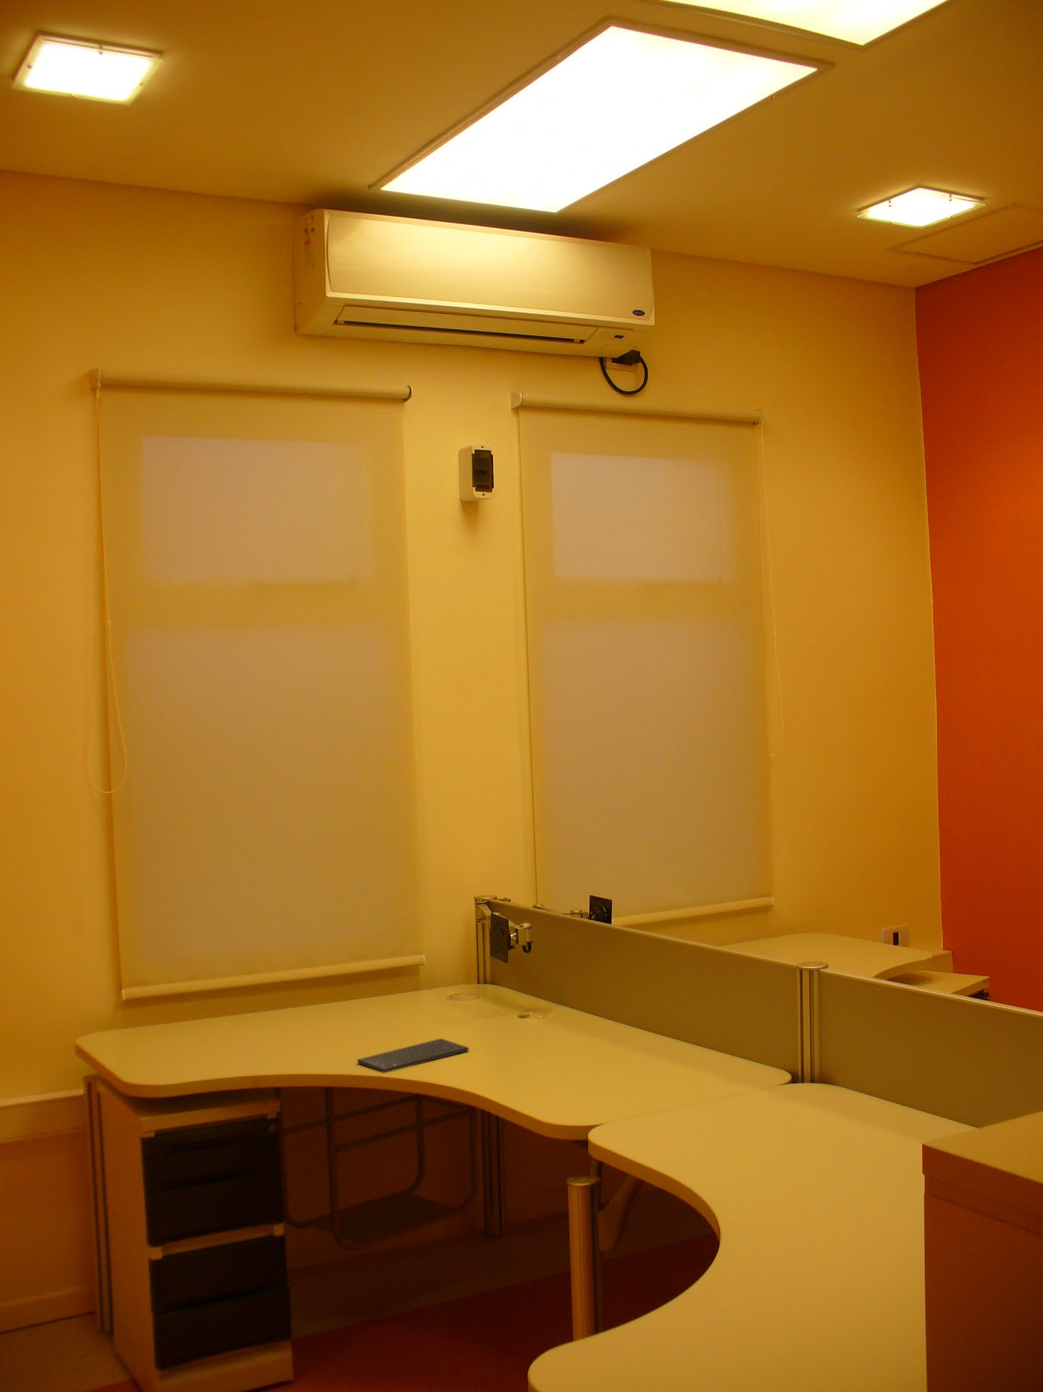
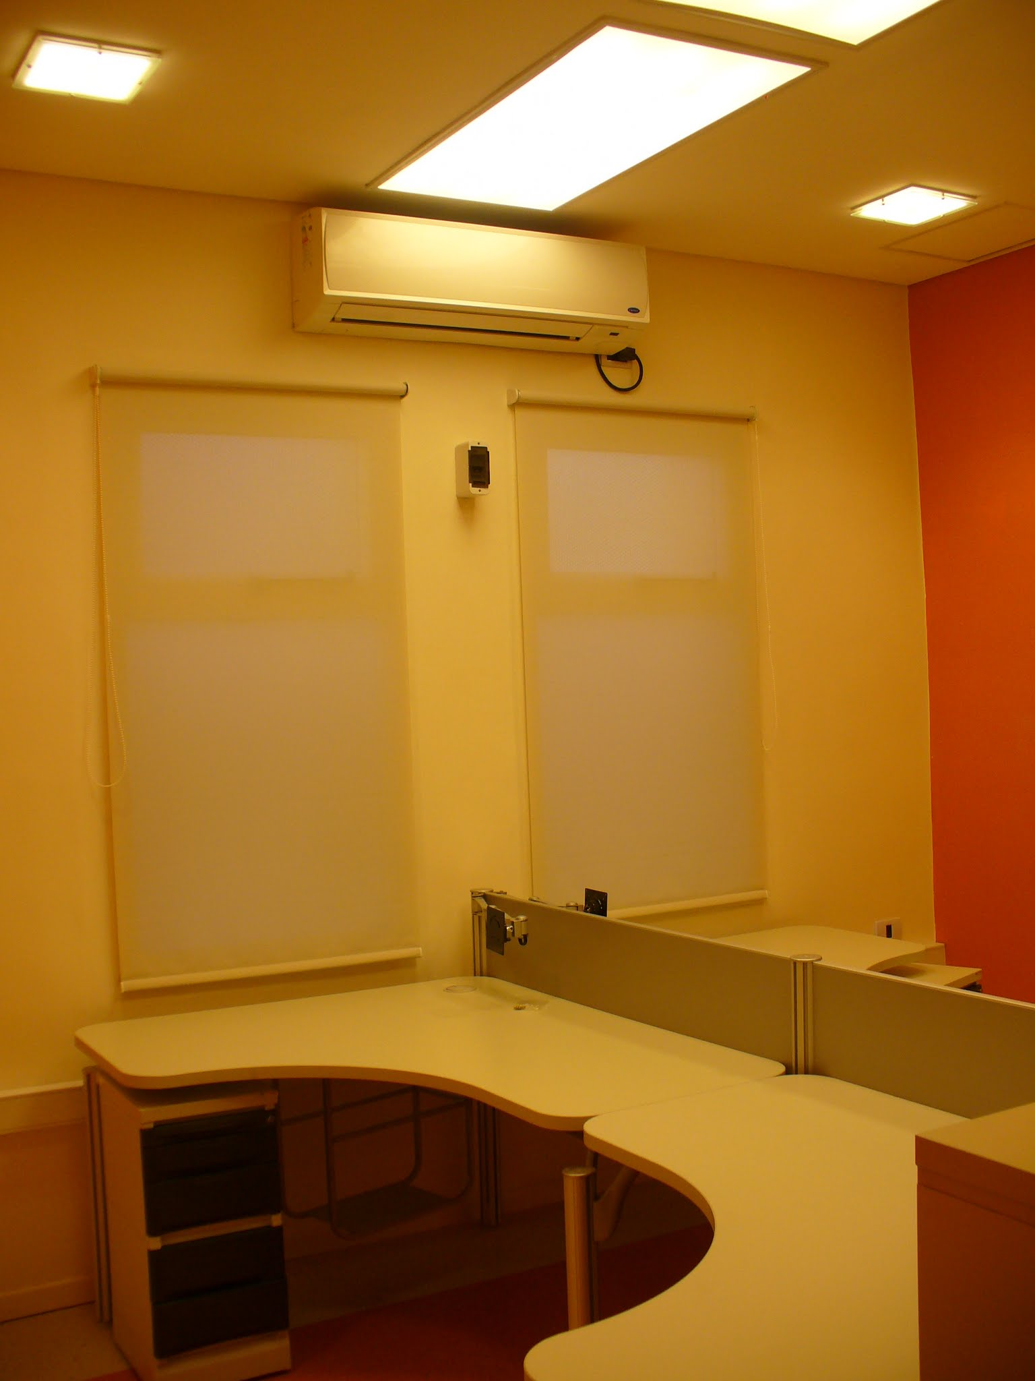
- keyboard (413, 1054)
